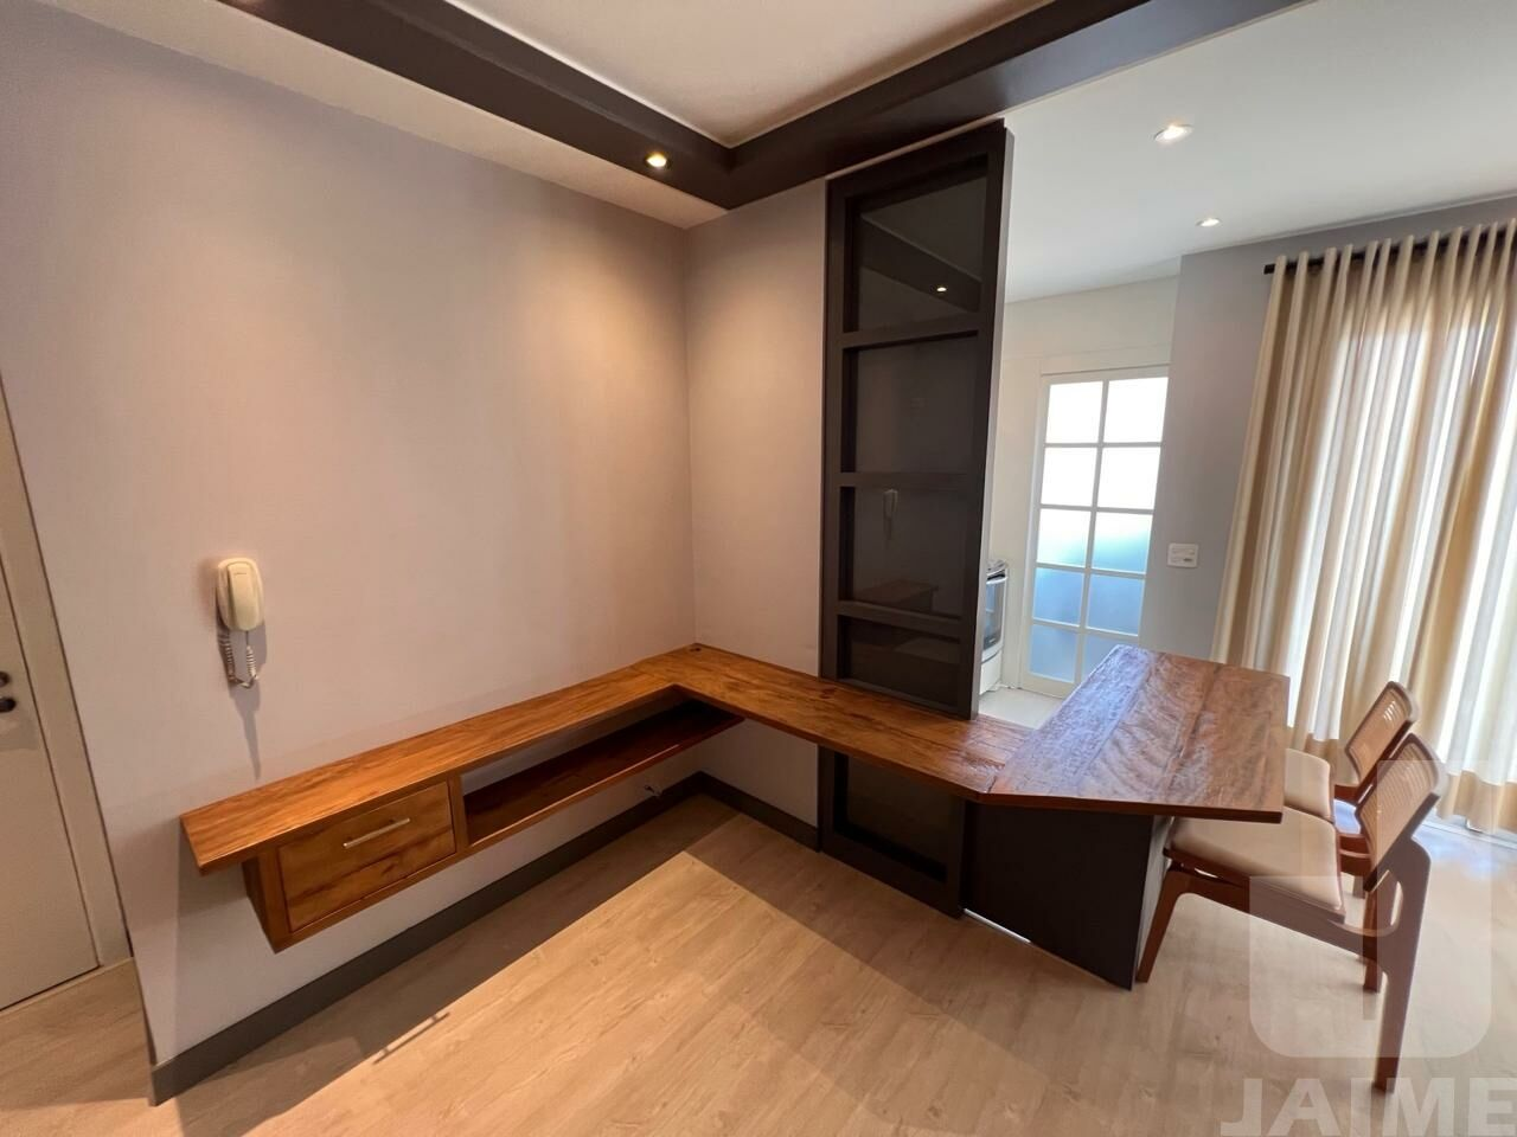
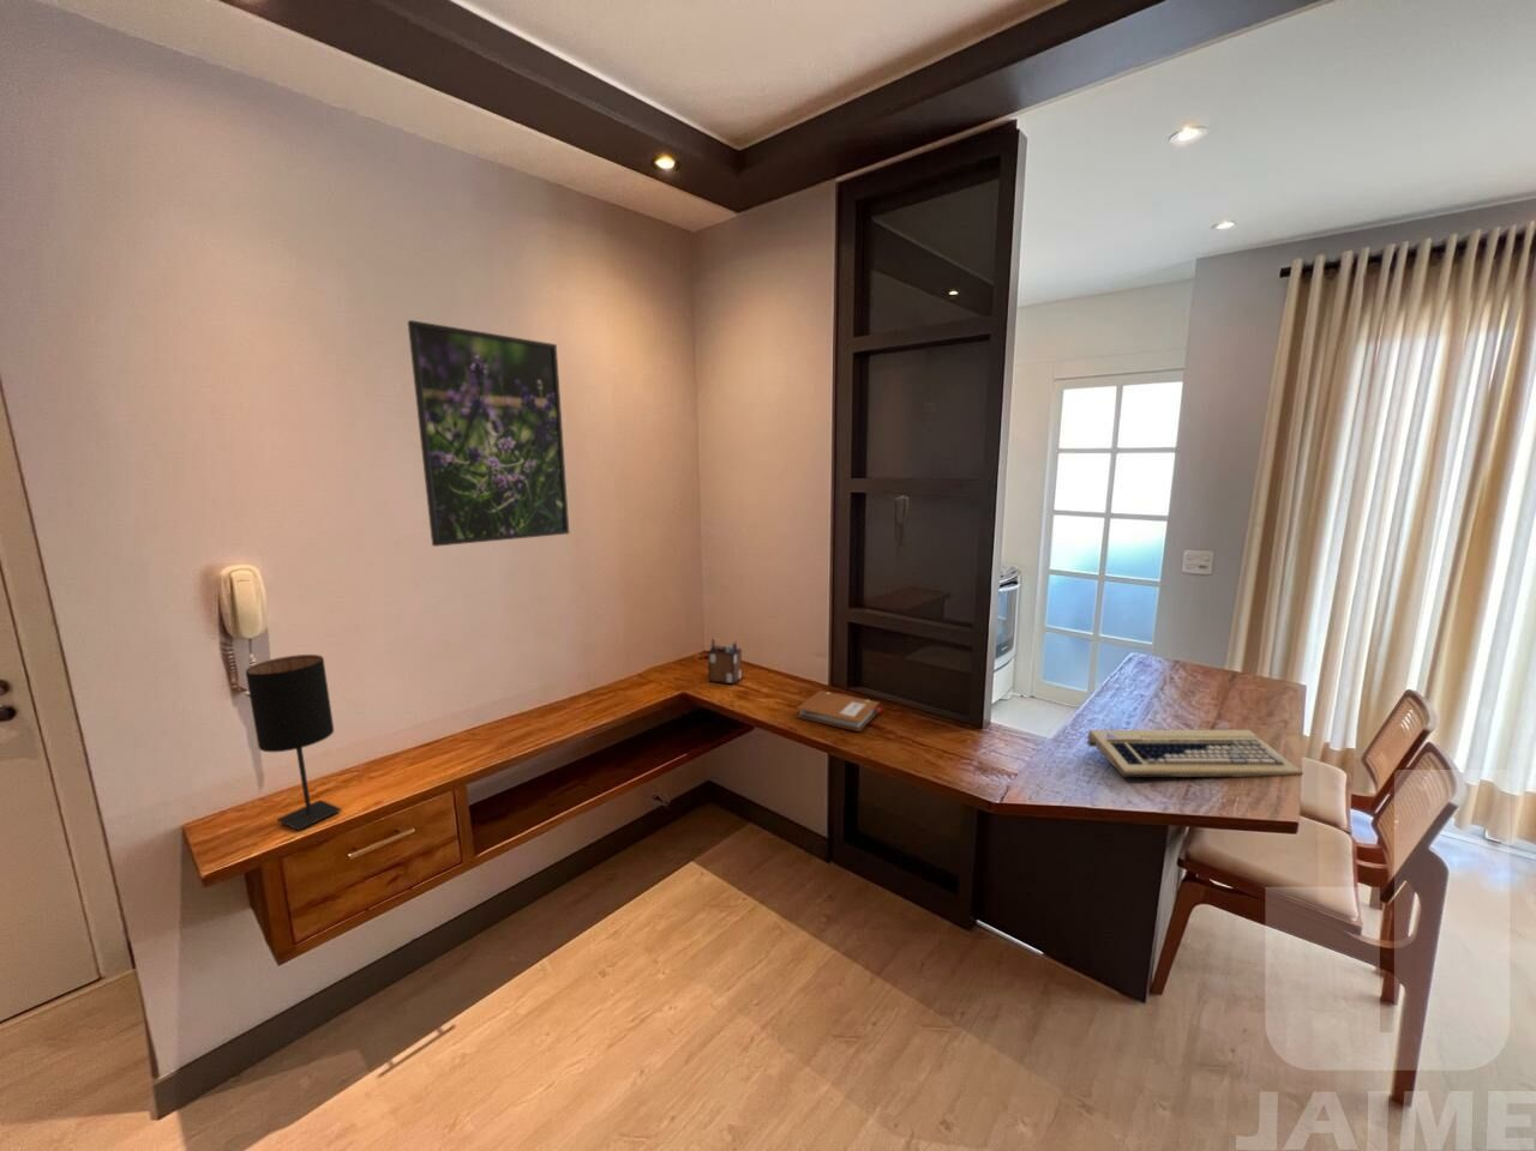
+ notebook (841, 708)
+ table lamp (298, 742)
+ computer keyboard (1188, 751)
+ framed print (497, 439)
+ desk organizer (724, 658)
